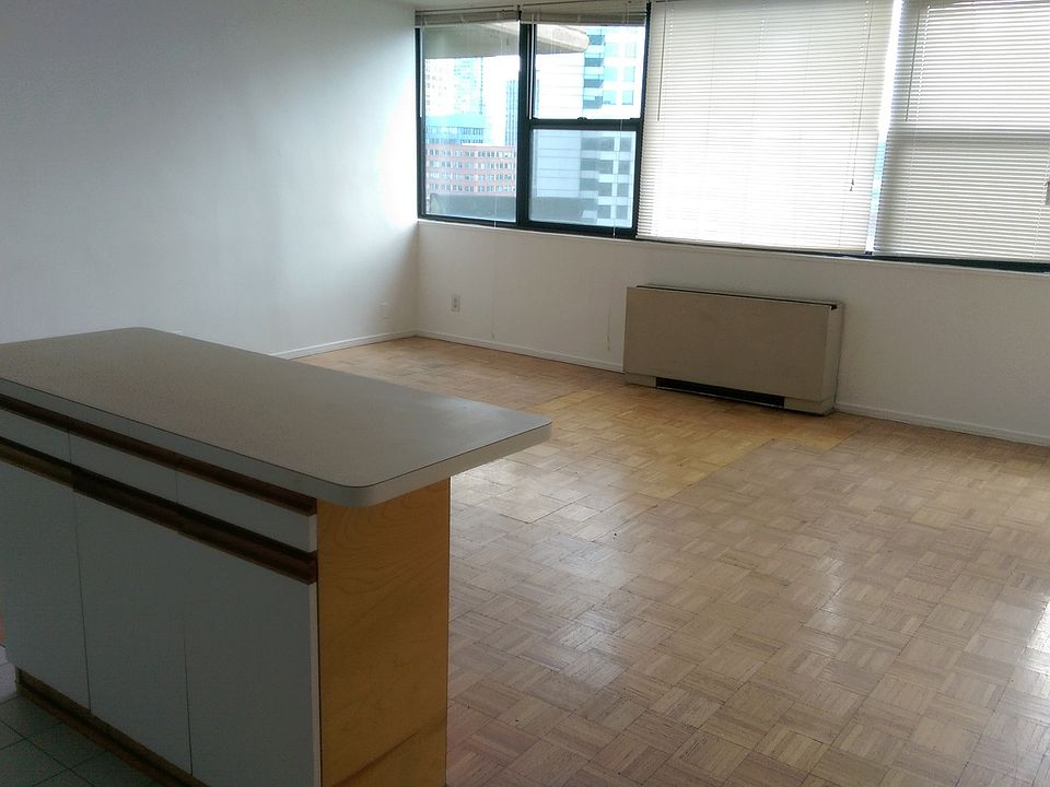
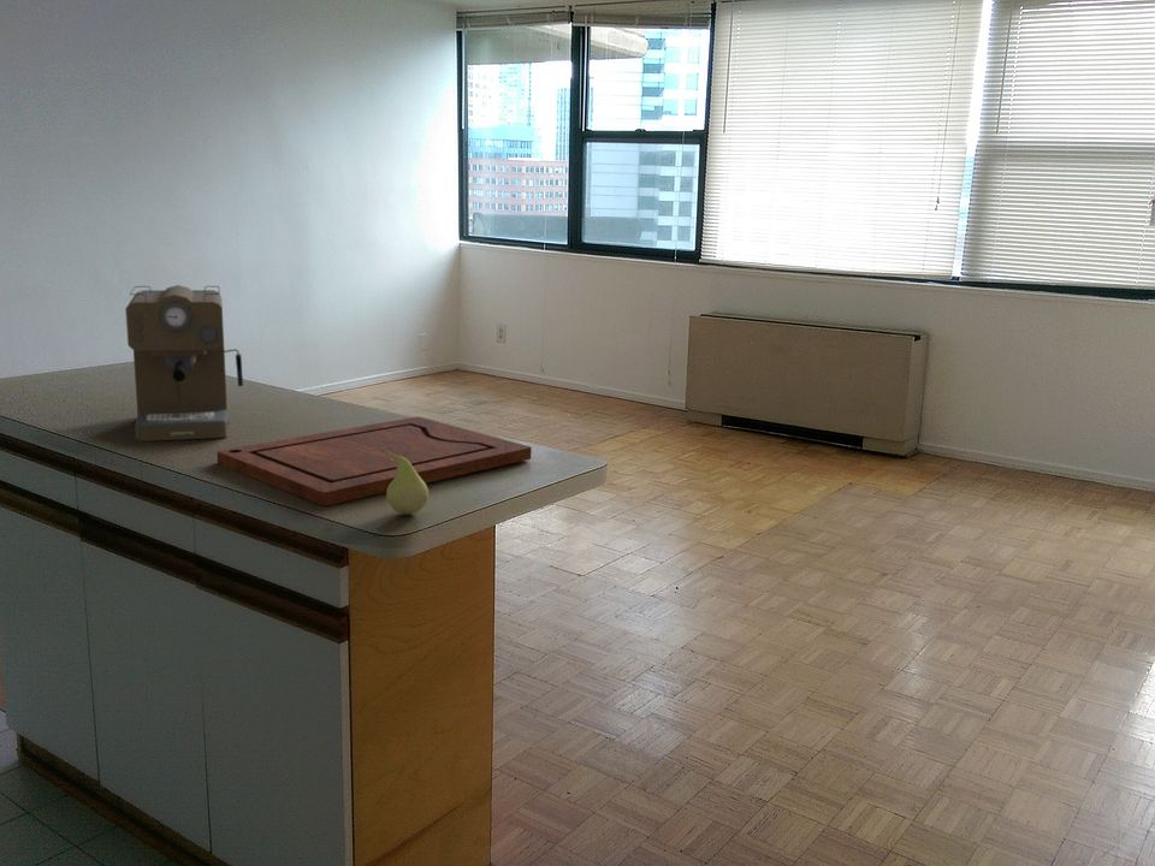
+ cutting board (378, 455)
+ fruit (404, 480)
+ coffee maker (188, 360)
